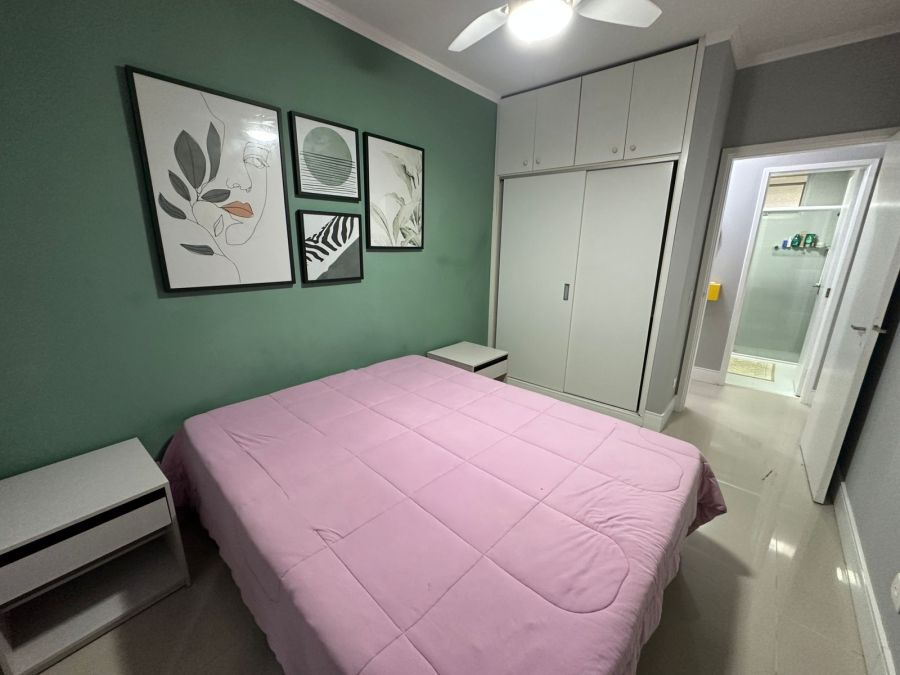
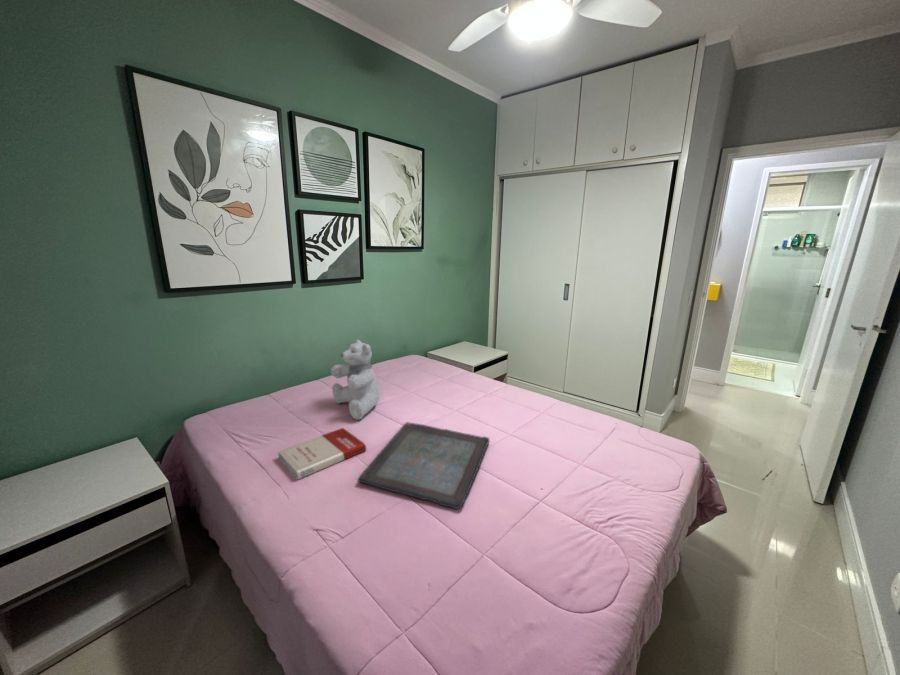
+ book (323, 451)
+ teddy bear (351, 377)
+ serving tray (428, 457)
